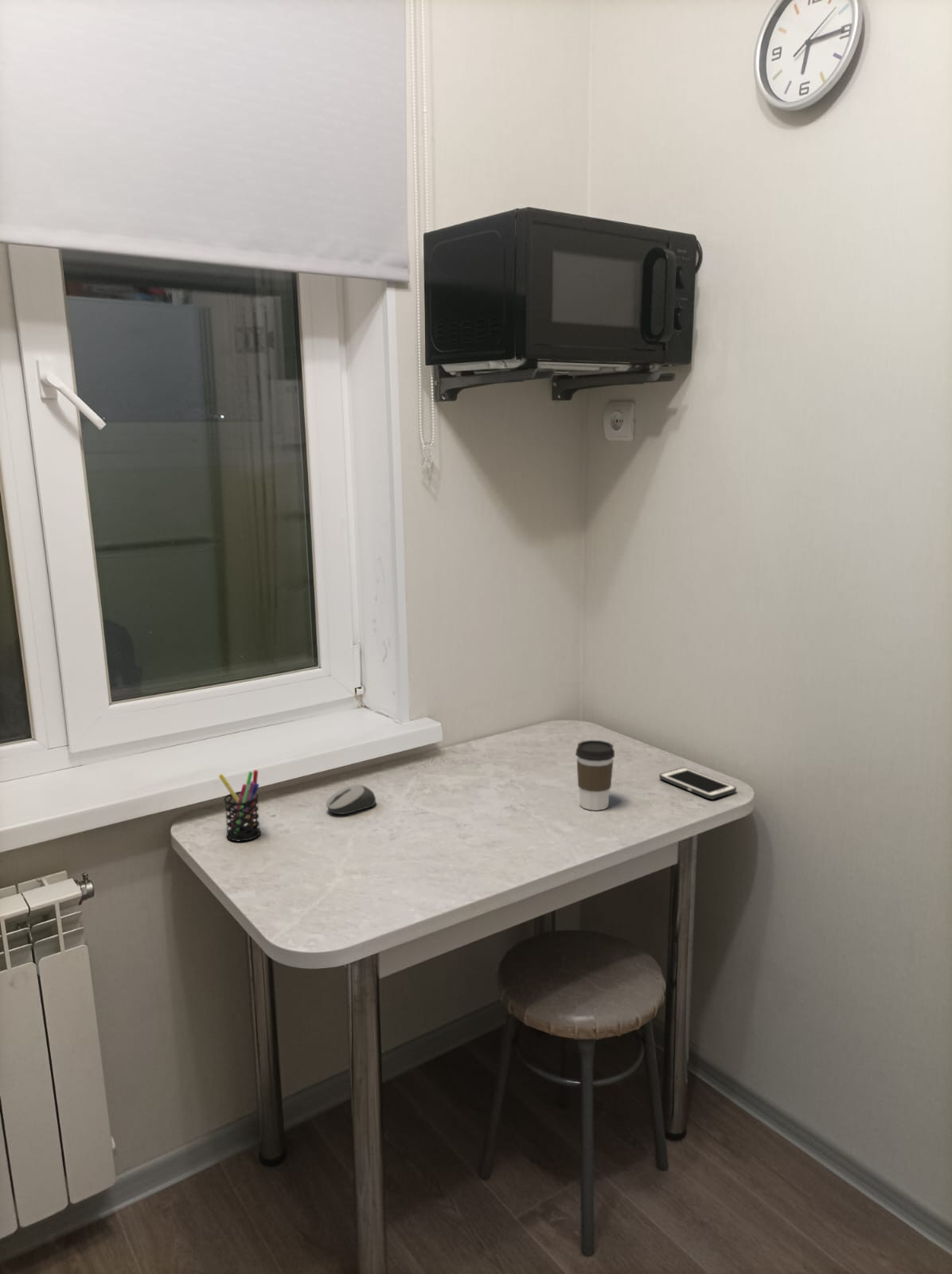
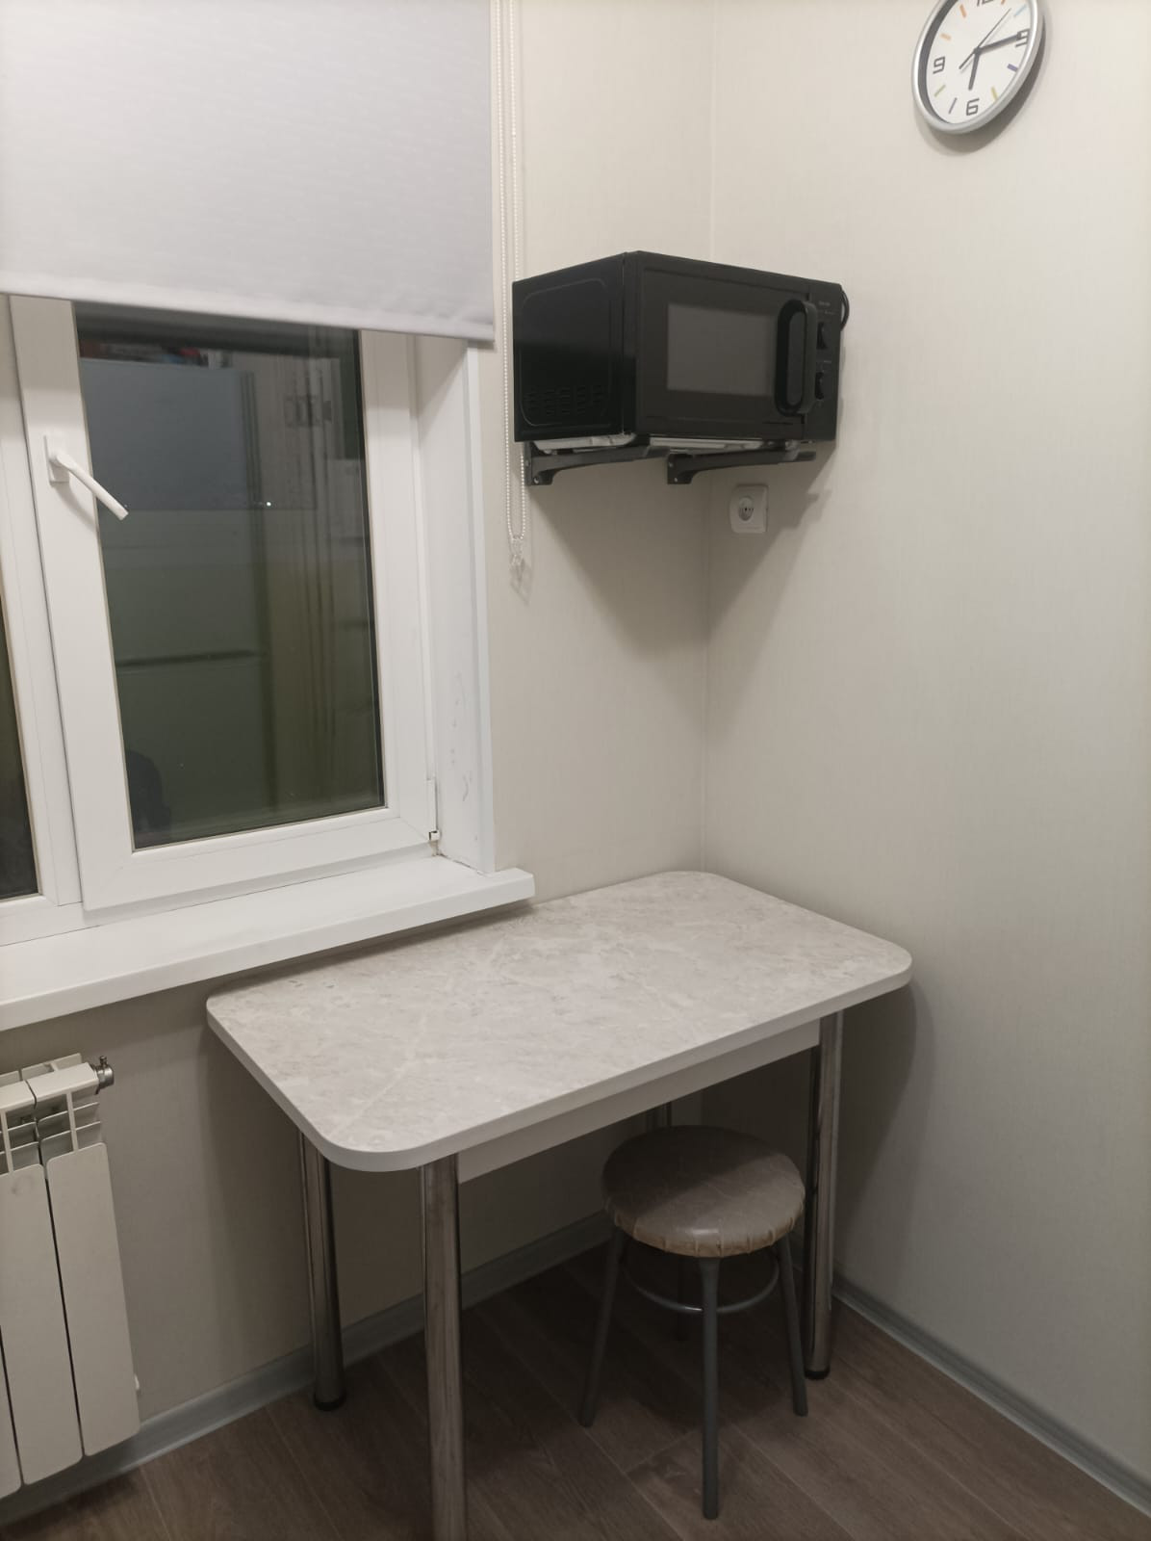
- coffee cup (595, 776)
- pen holder (244, 800)
- cell phone (696, 783)
- computer mouse (350, 798)
